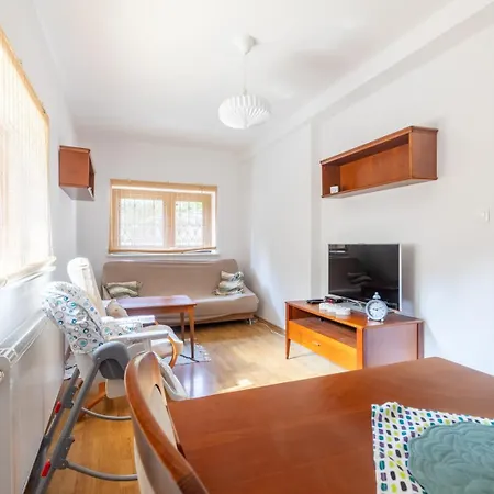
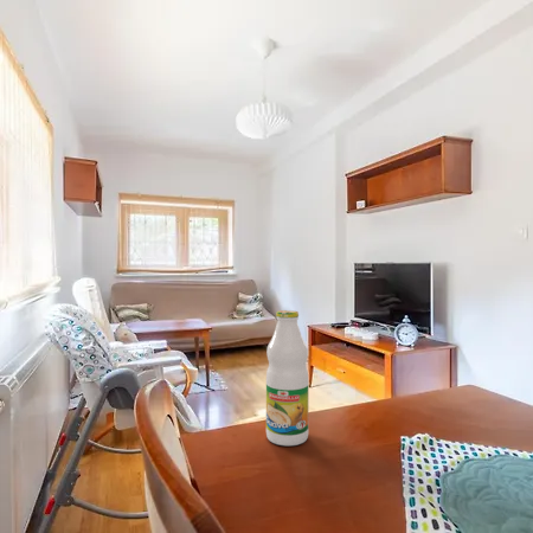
+ bottle (287, 374)
